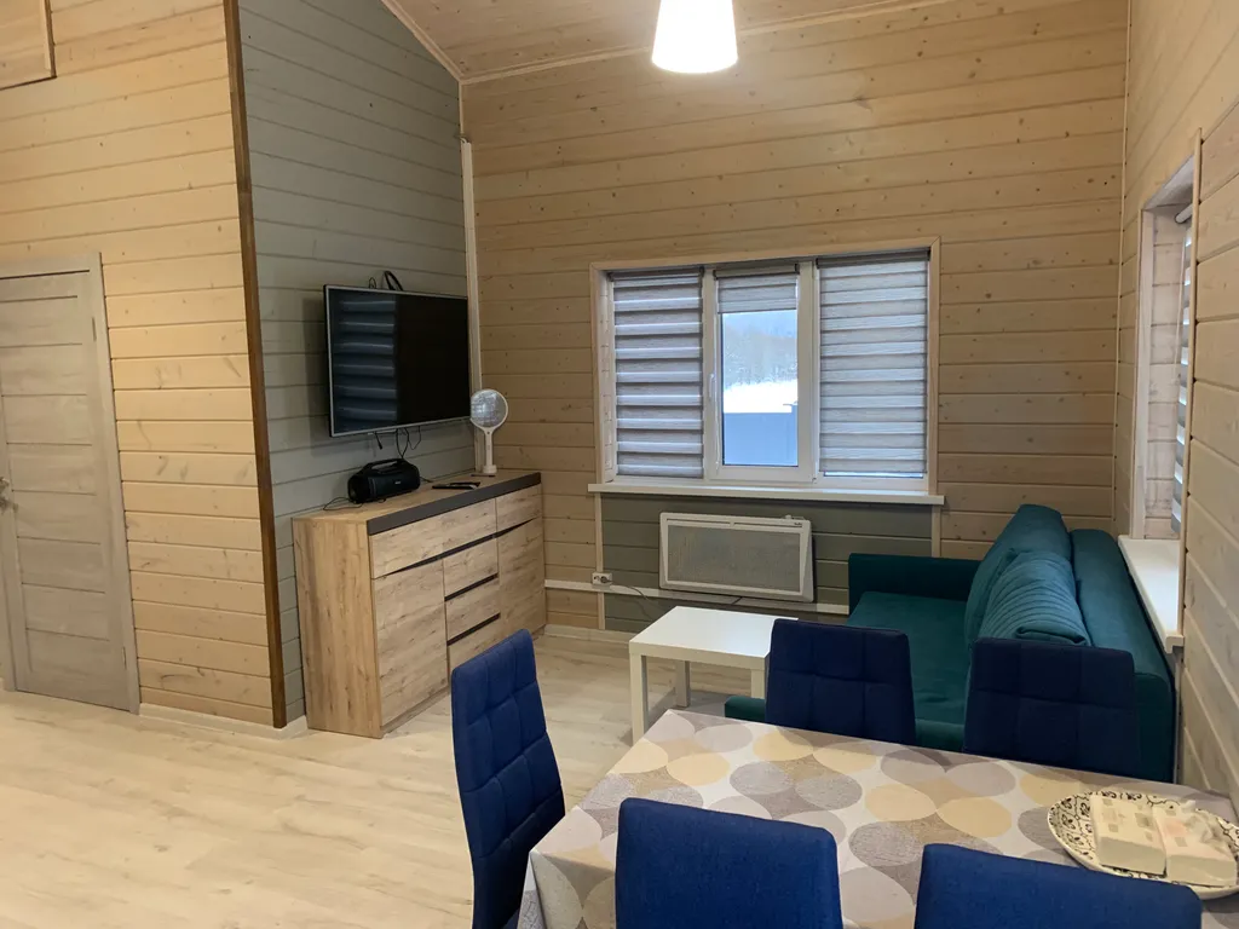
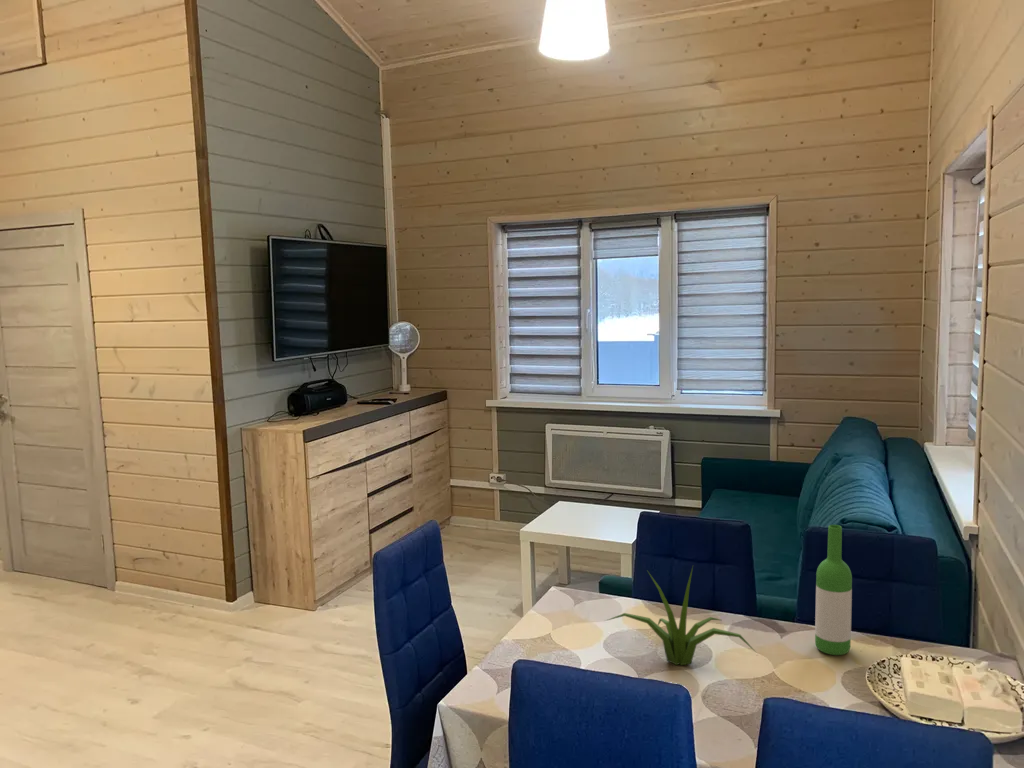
+ wine bottle (833, 588)
+ plant (681, 610)
